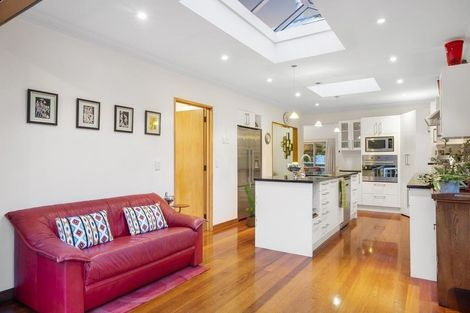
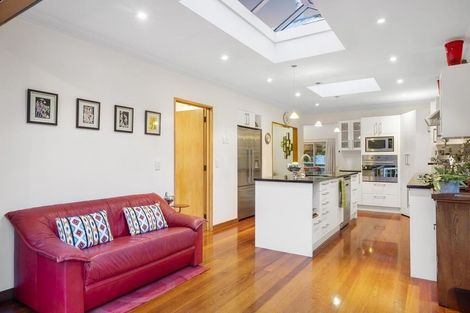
- house plant (249, 201)
